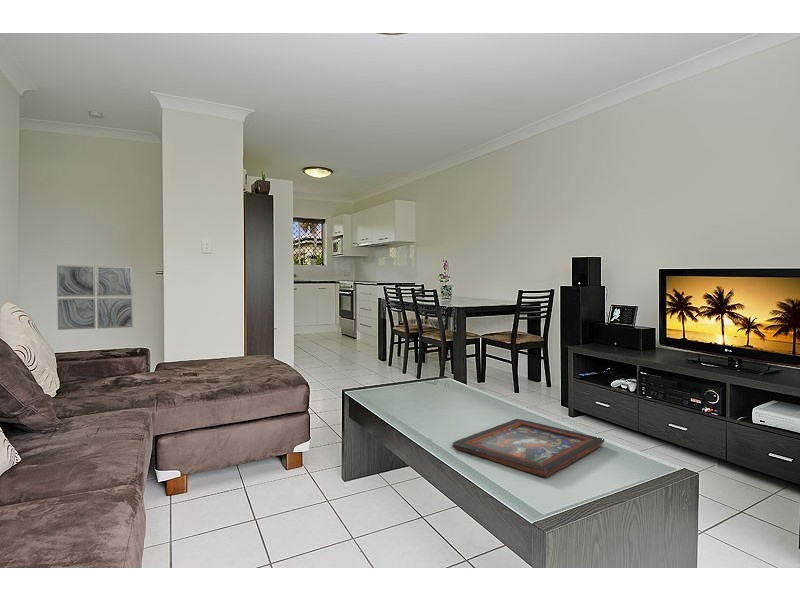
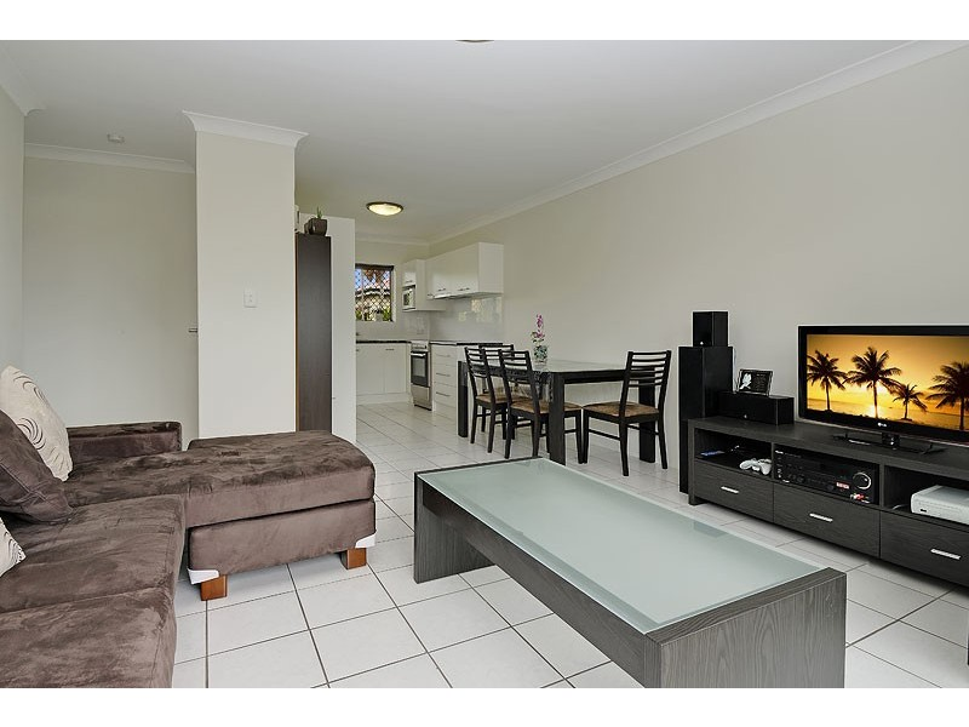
- wall art (97, 298)
- decorative tray (529, 443)
